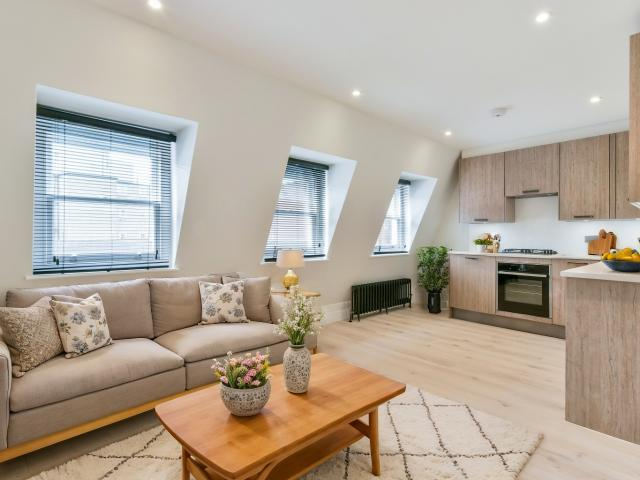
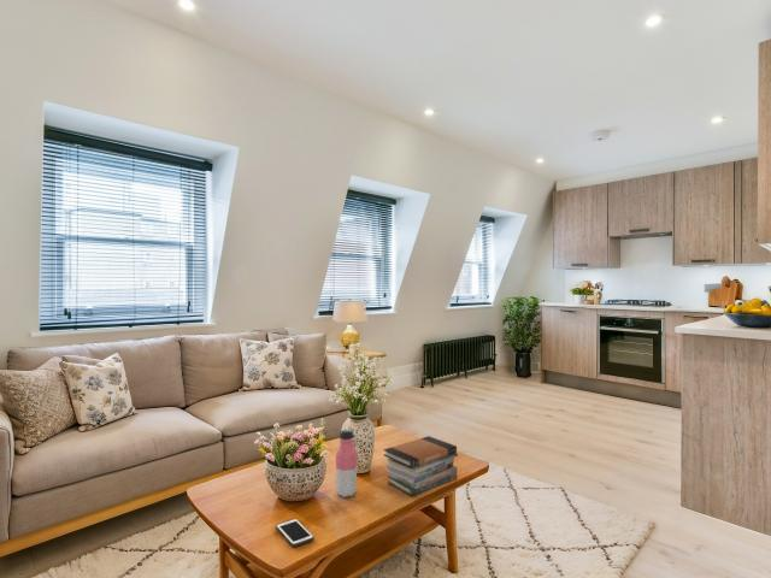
+ water bottle (346, 461)
+ book stack (420, 464)
+ cell phone (294, 531)
